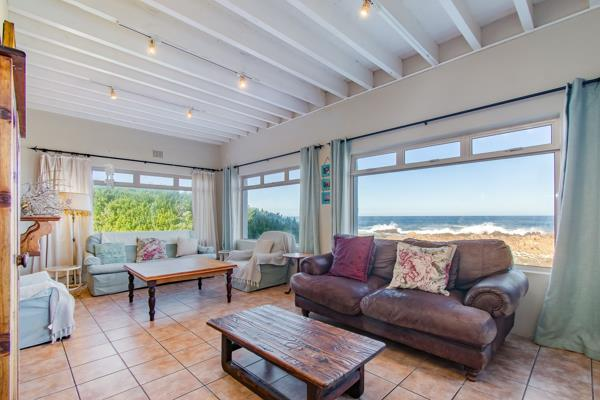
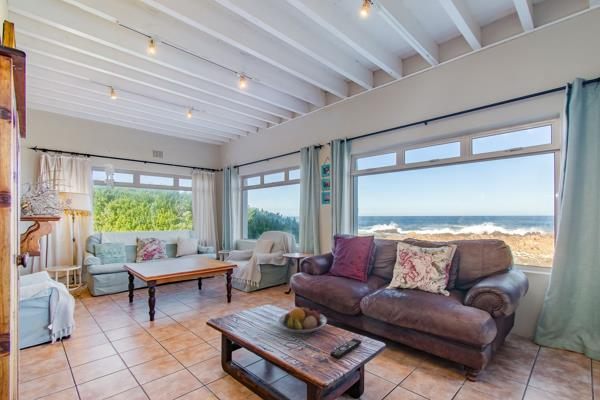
+ fruit bowl (302, 317)
+ remote control (346, 348)
